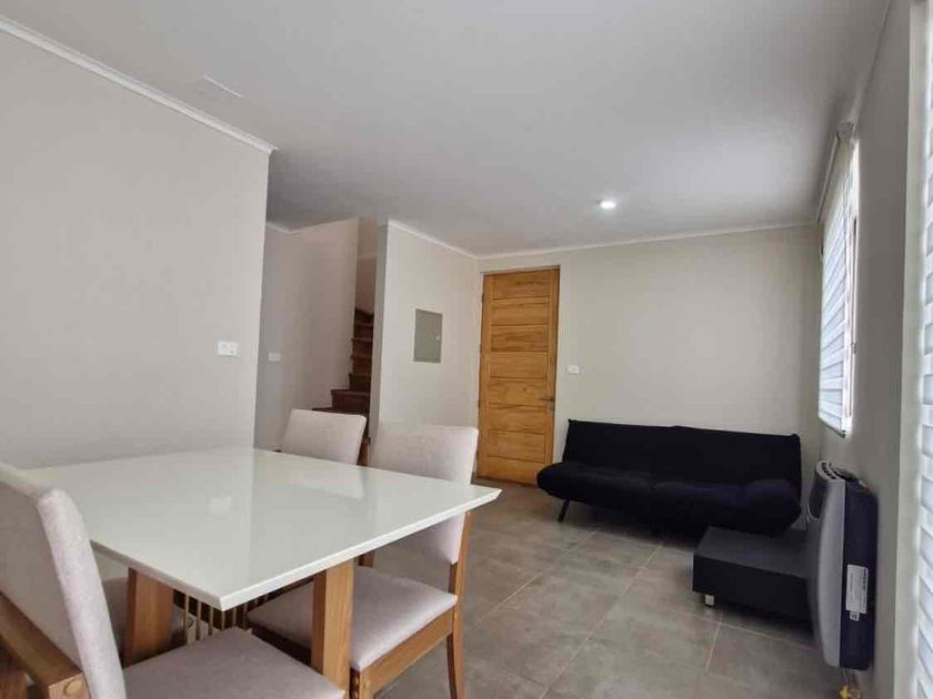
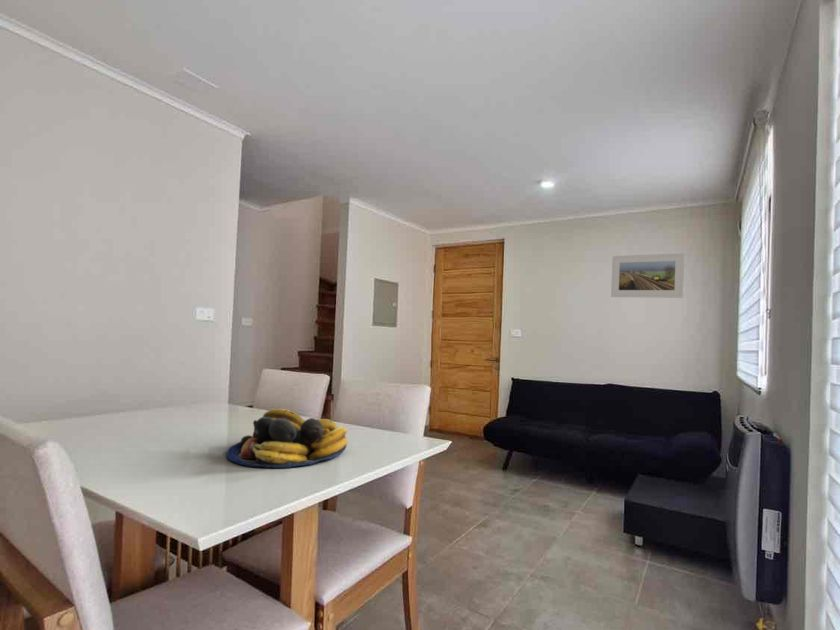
+ fruit bowl (288, 430)
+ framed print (646, 276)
